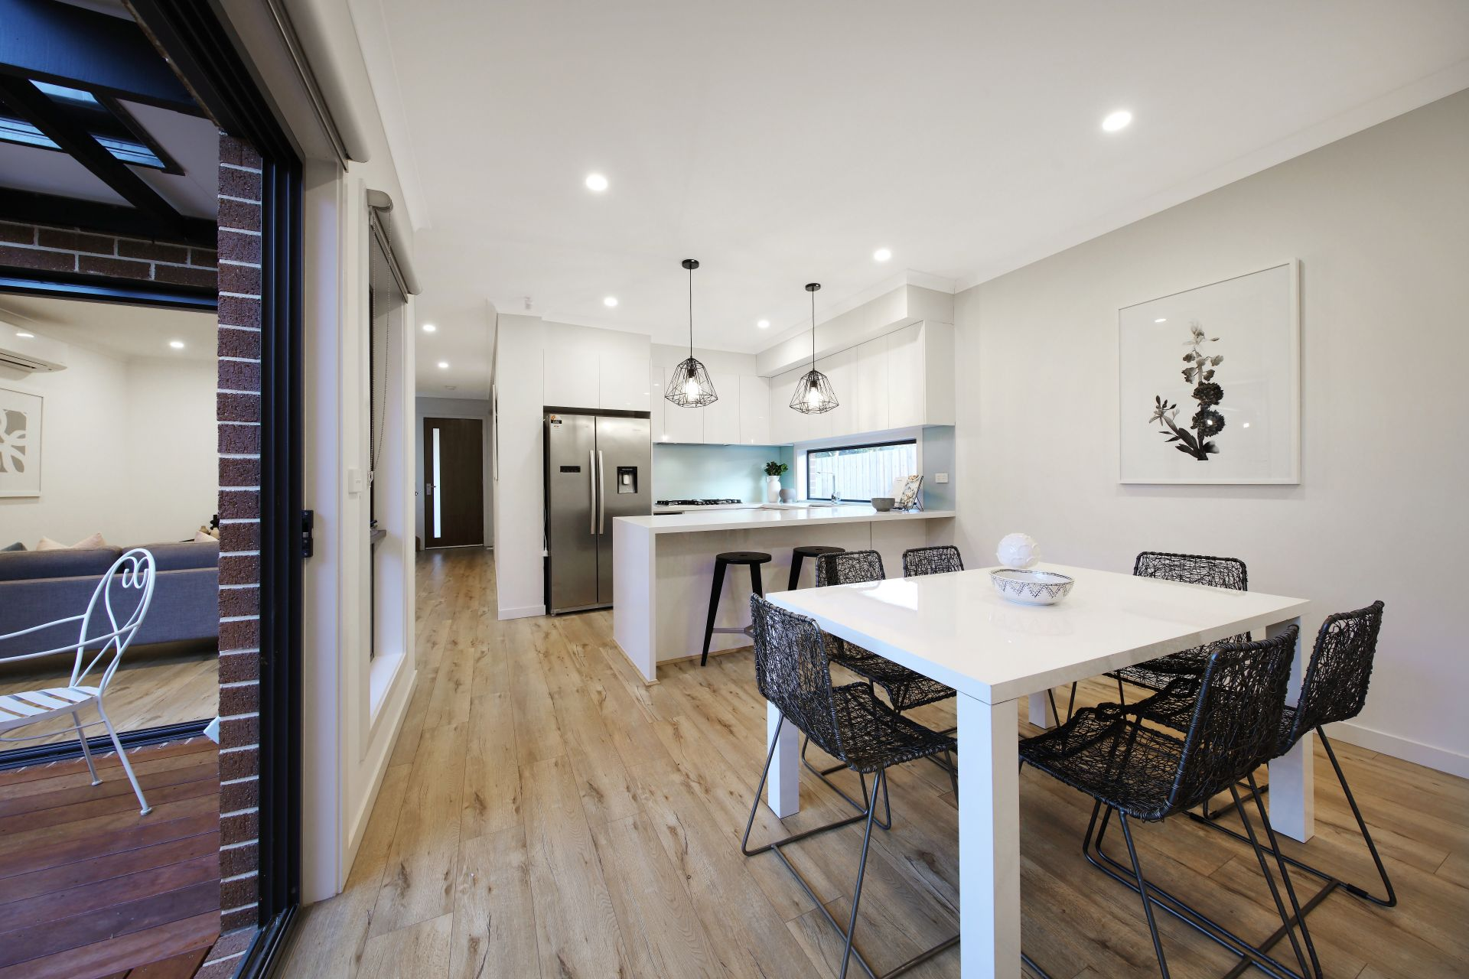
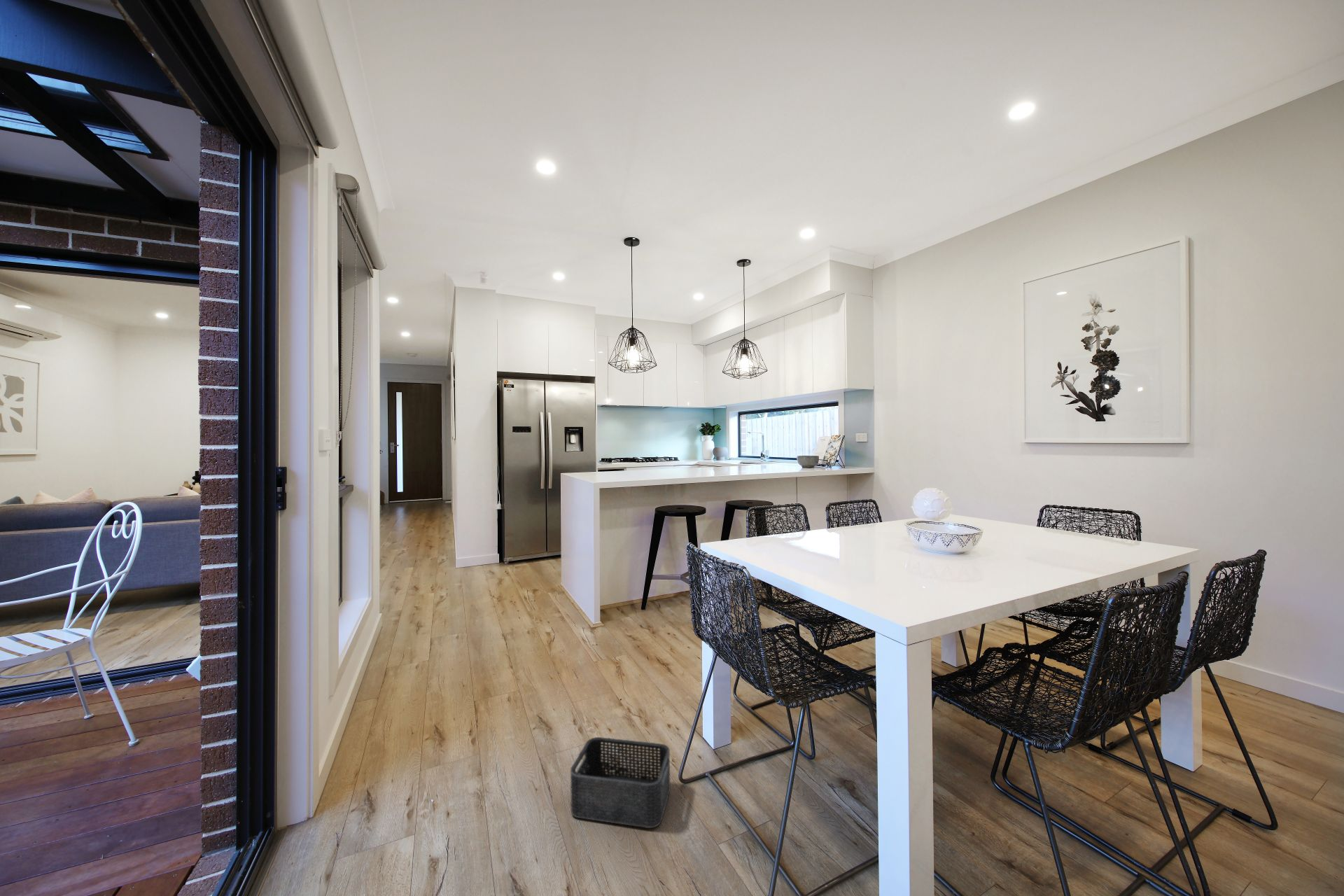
+ storage bin (622, 779)
